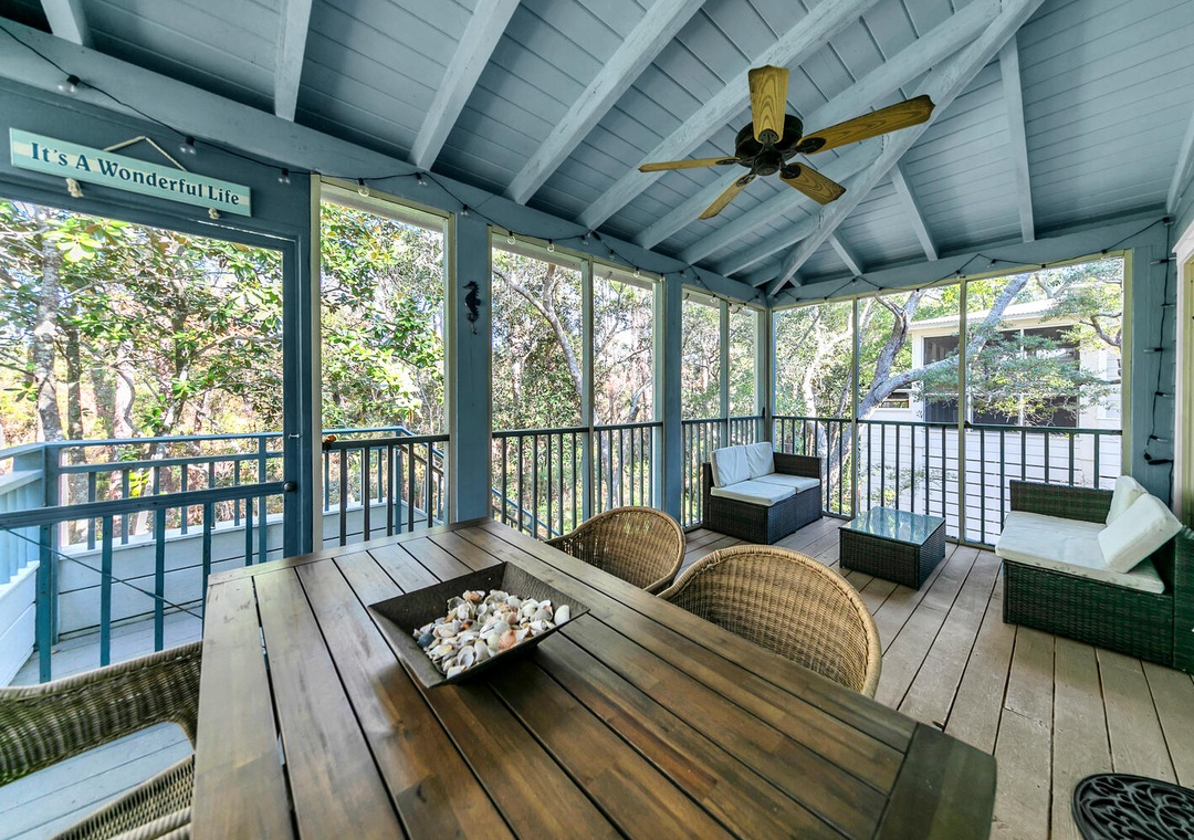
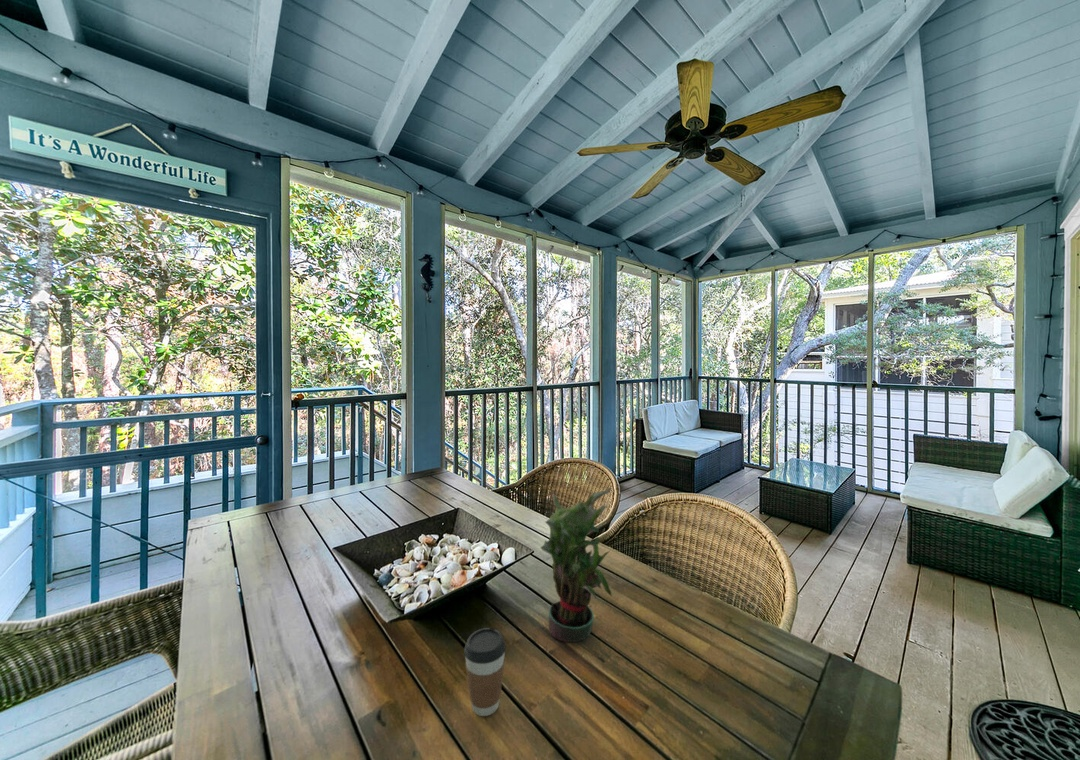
+ potted plant (581, 560)
+ coffee cup (485, 672)
